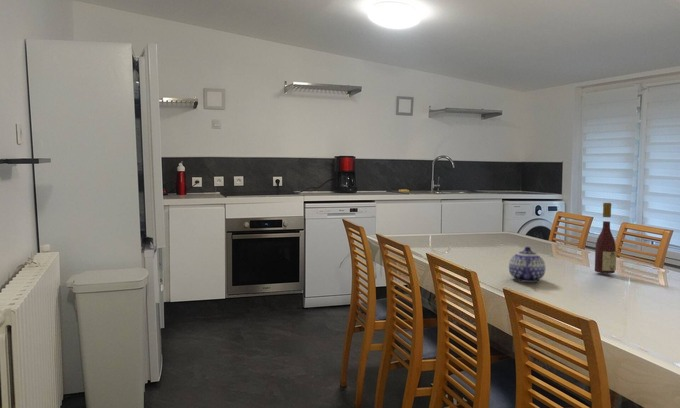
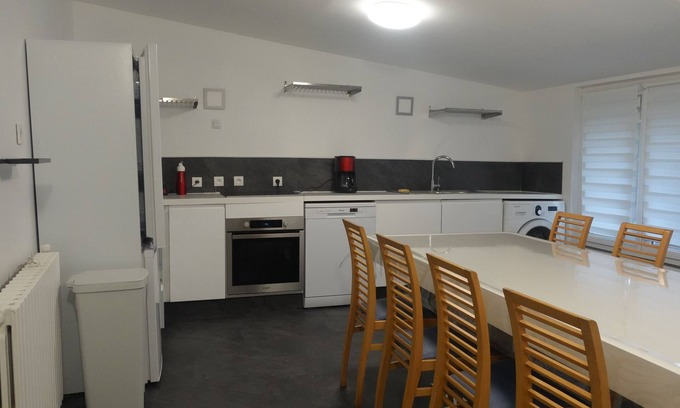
- teapot (526, 263)
- wine bottle (605, 238)
